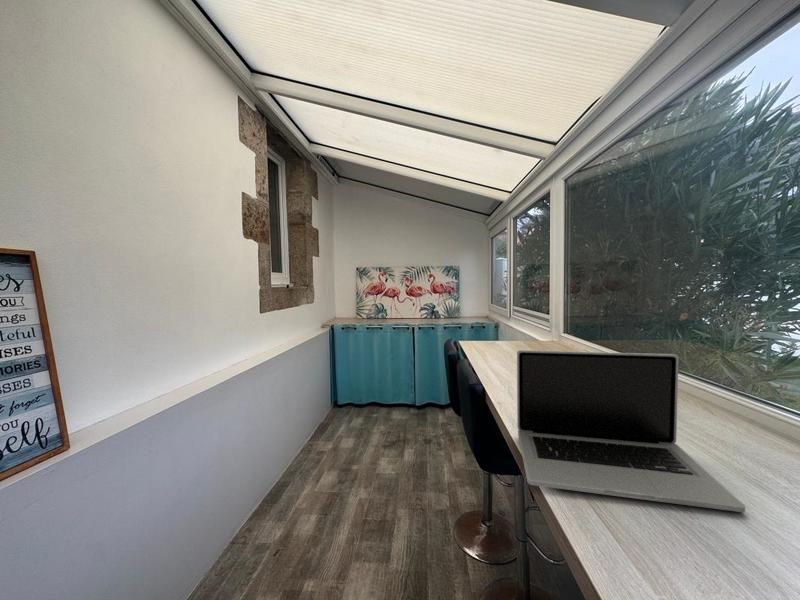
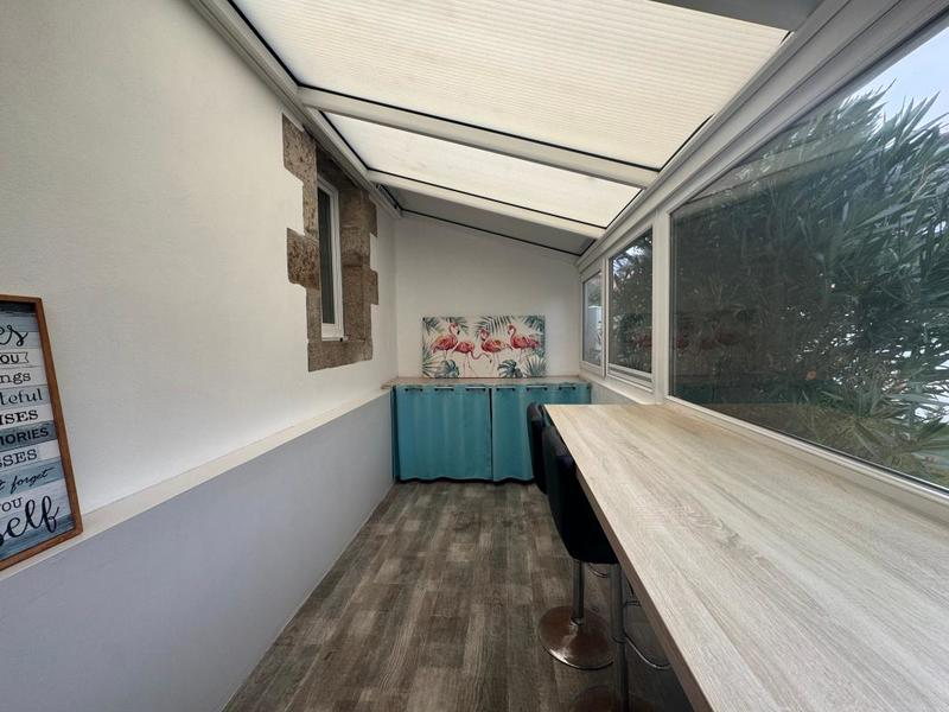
- laptop (608, 415)
